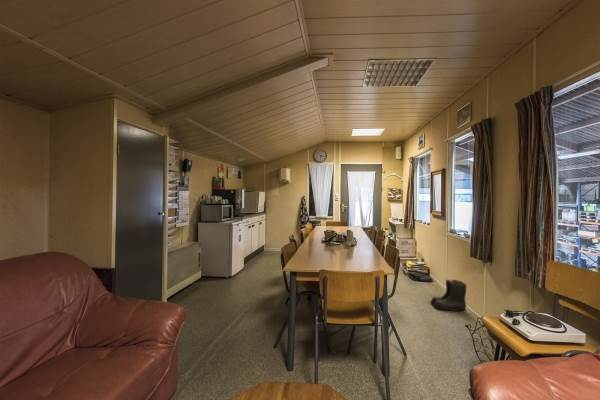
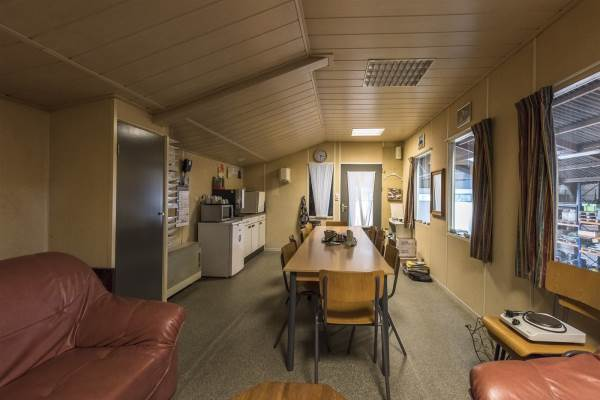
- boots (448, 293)
